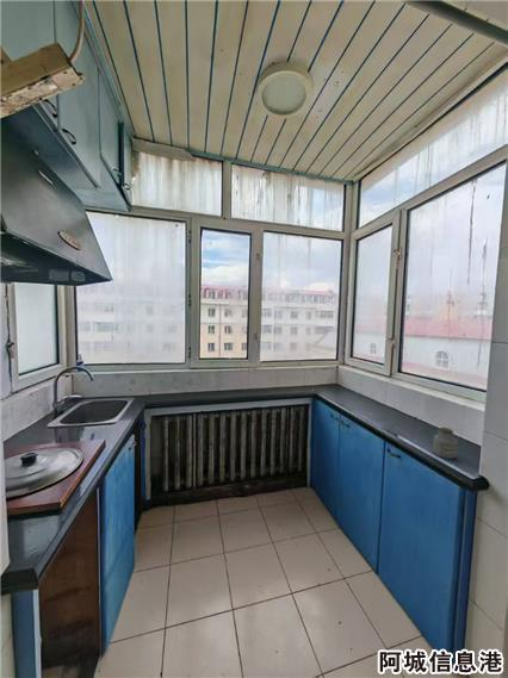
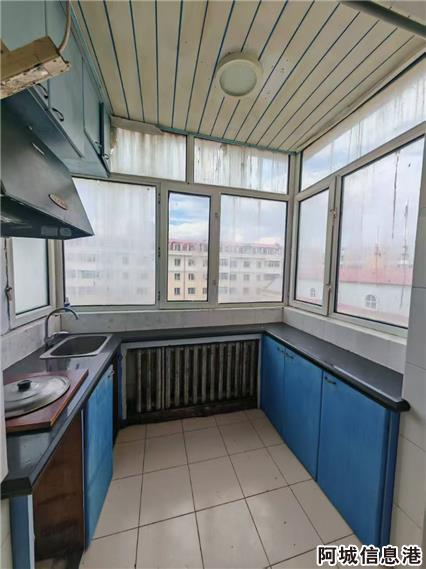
- jar (445, 441)
